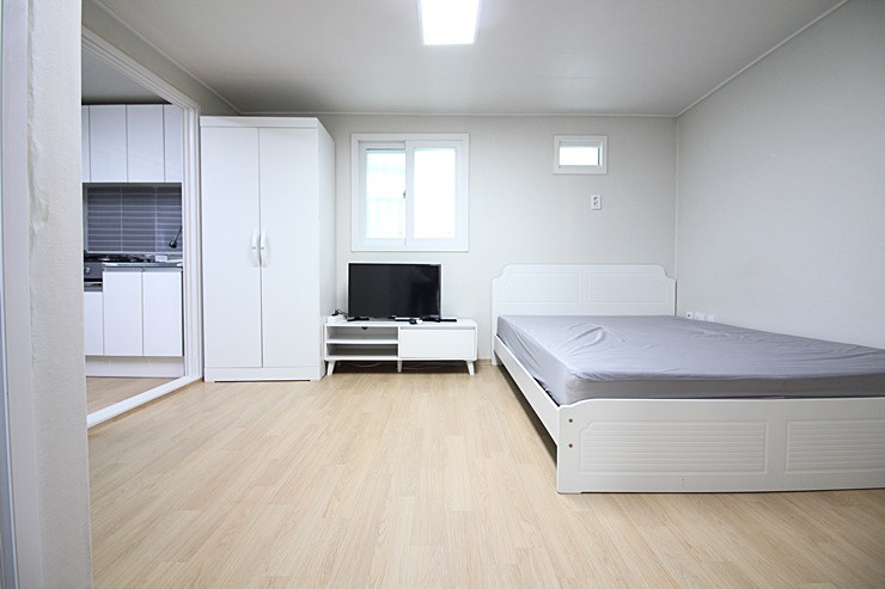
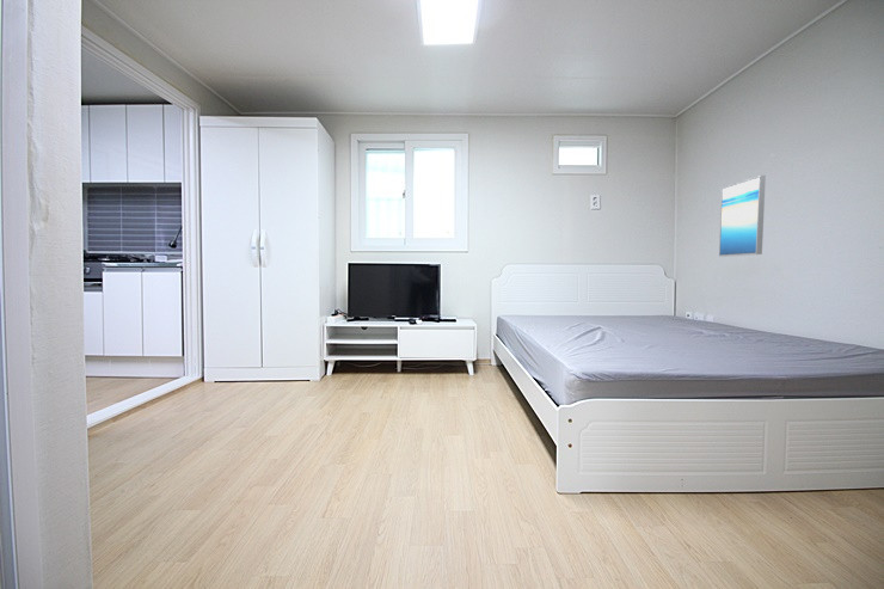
+ wall art (739, 219)
